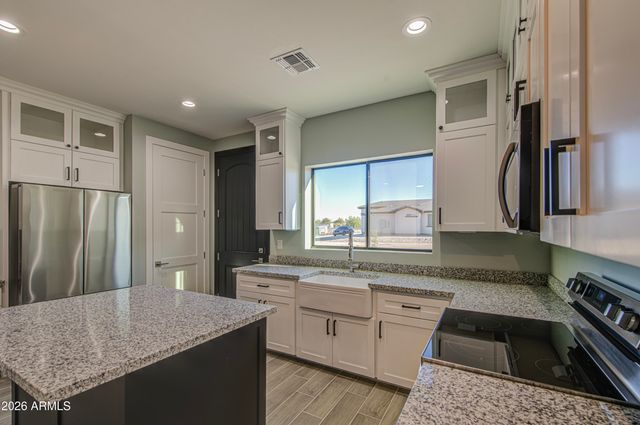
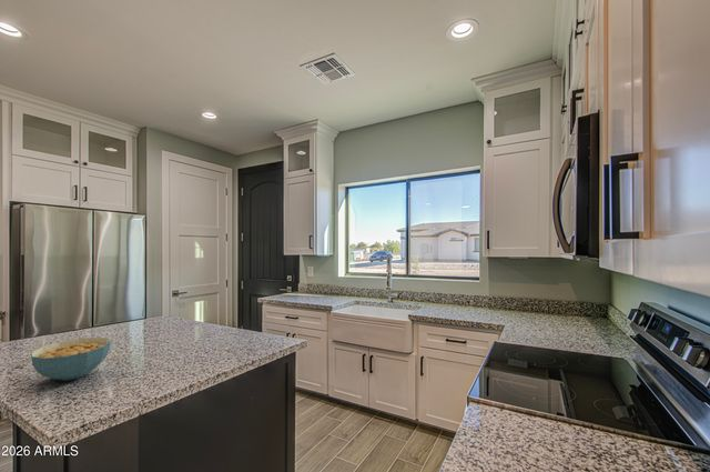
+ cereal bowl (72, 361)
